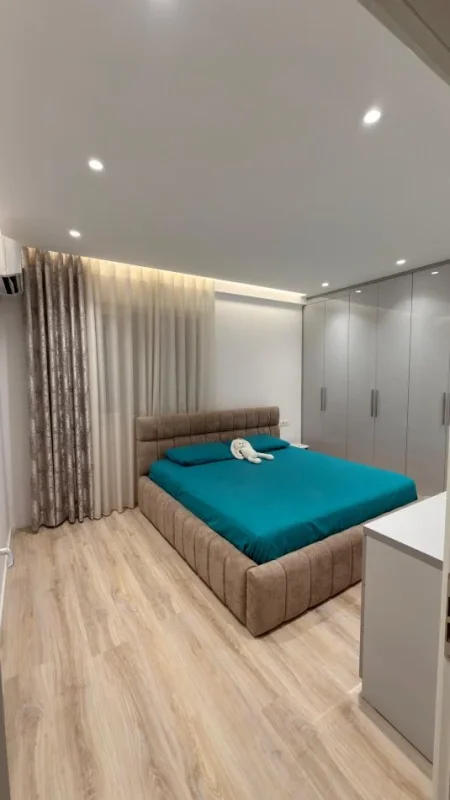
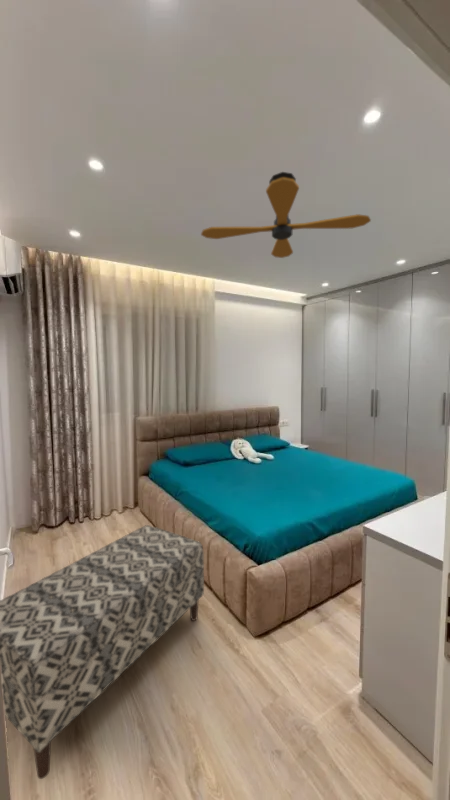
+ bench (110, 616)
+ ceiling fan (282, 207)
